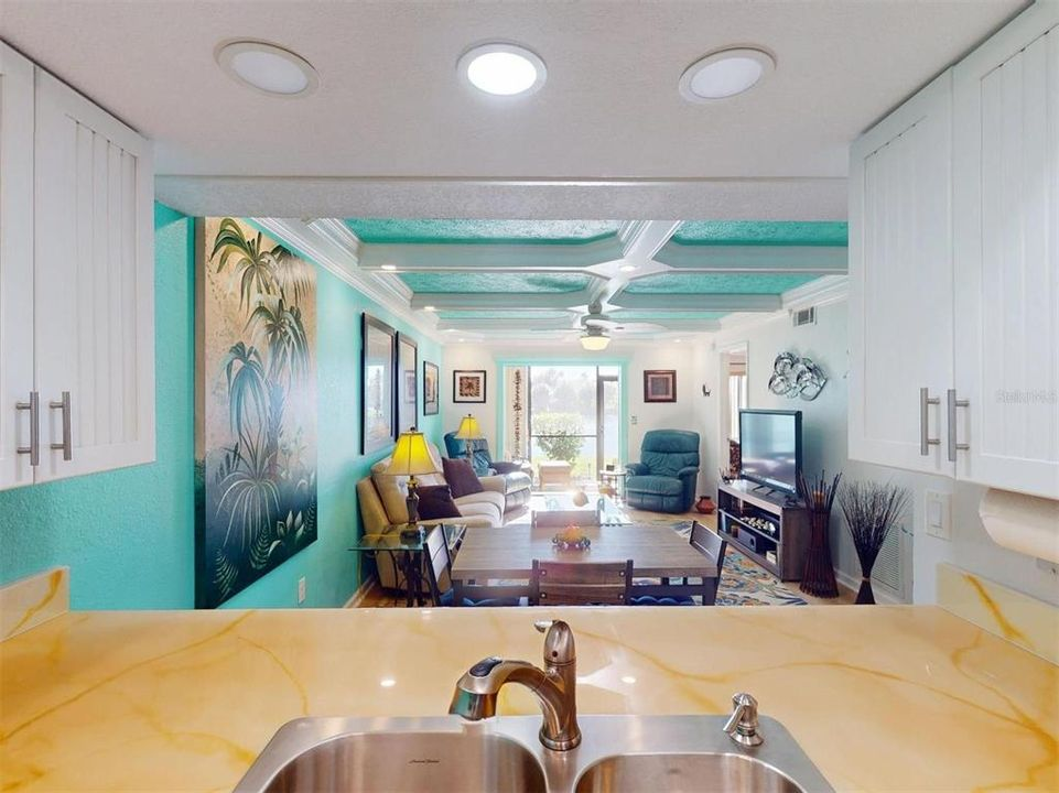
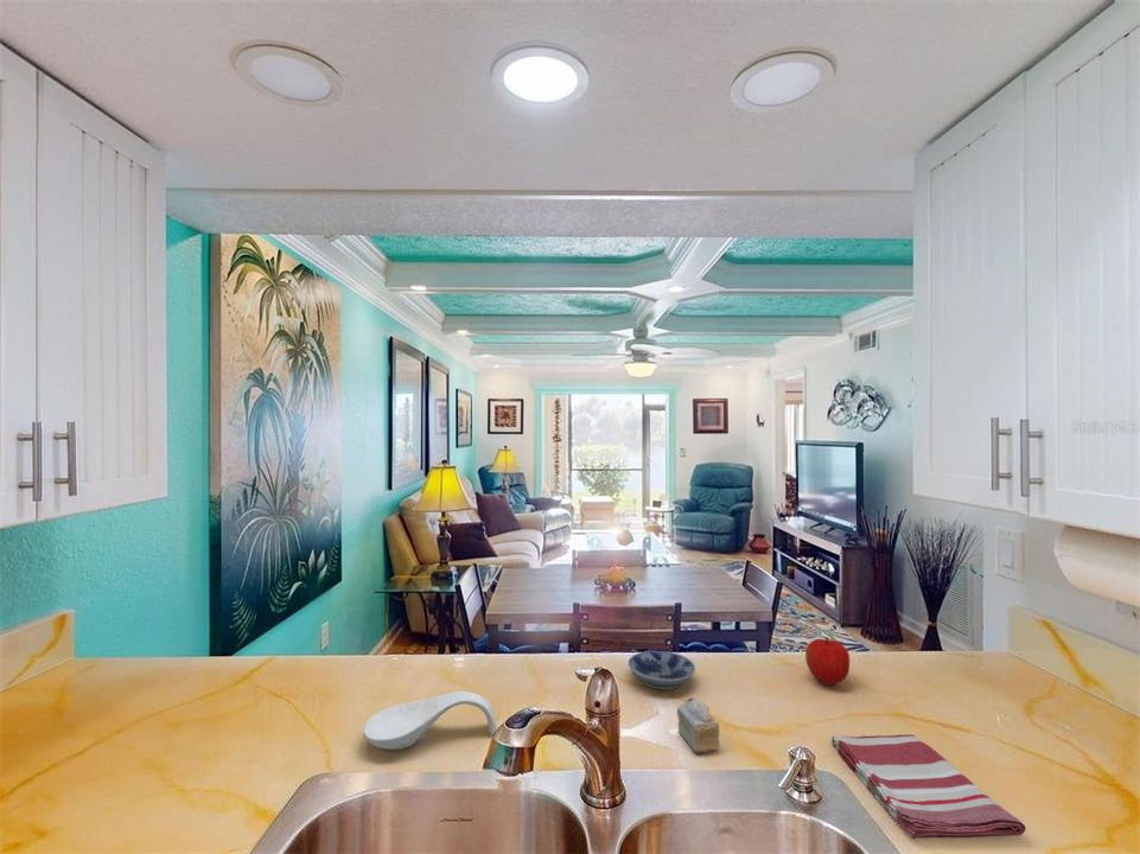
+ bowl (661, 671)
+ dish towel (915, 777)
+ spoon rest (431, 716)
+ cake slice (698, 721)
+ fruit (827, 659)
